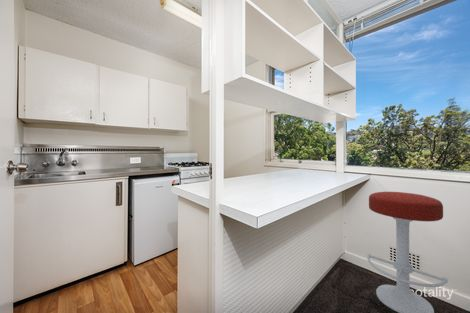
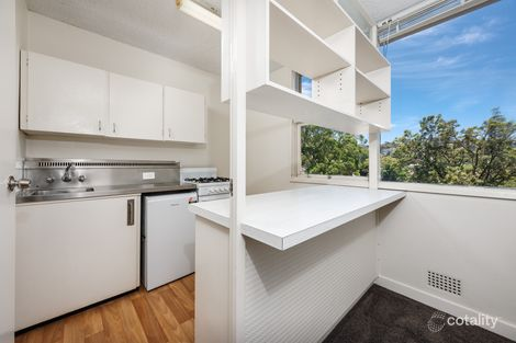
- bar stool (402, 247)
